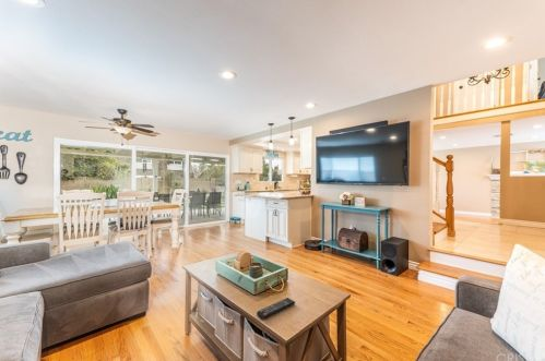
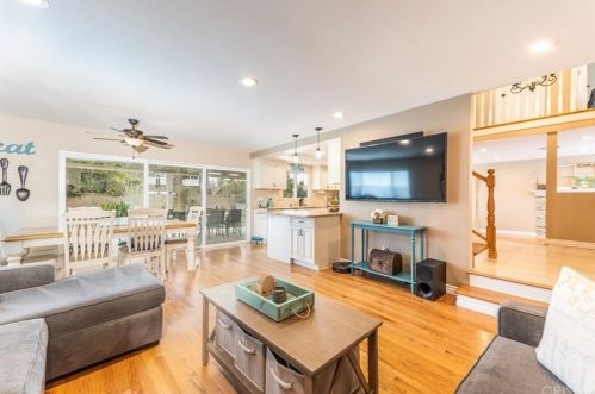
- remote control (276, 308)
